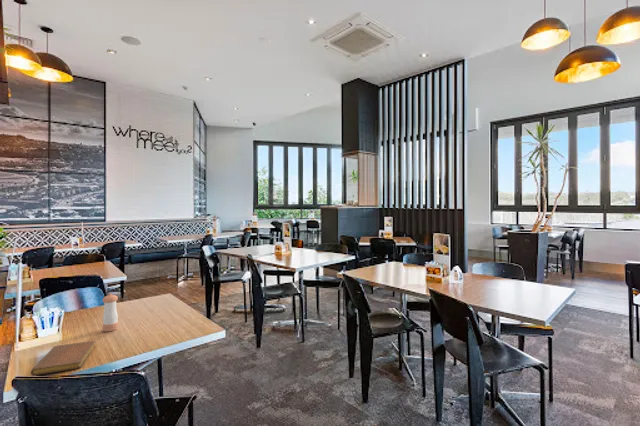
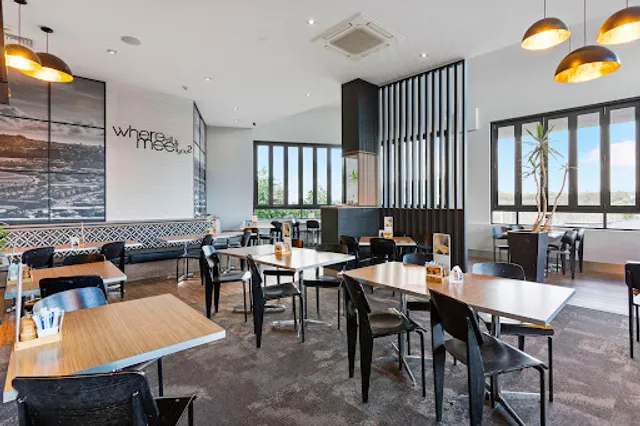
- notebook (66, 356)
- pepper shaker (110, 311)
